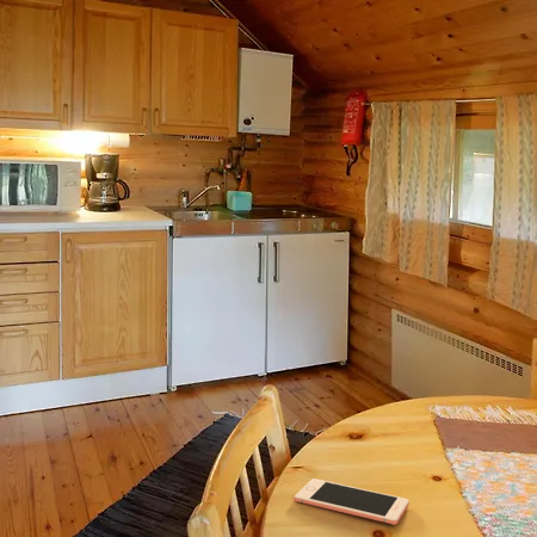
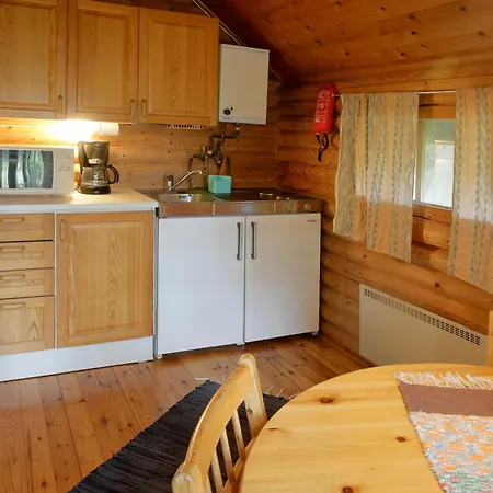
- cell phone (351, 500)
